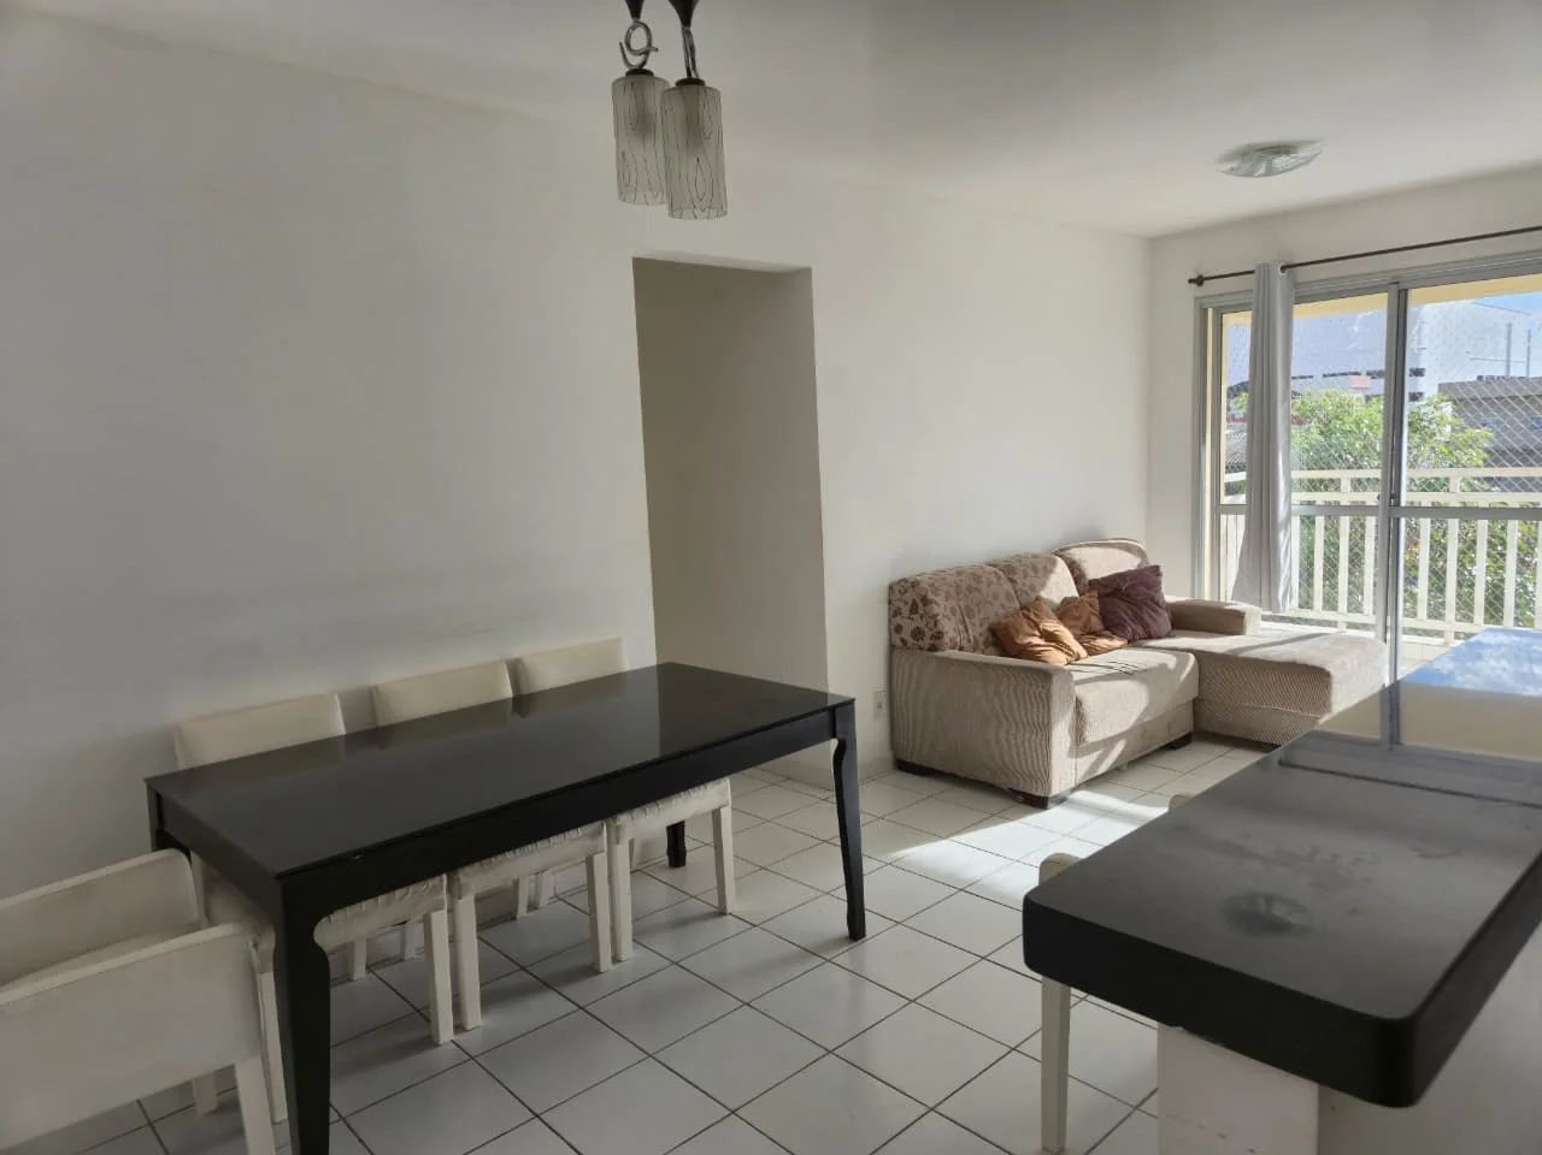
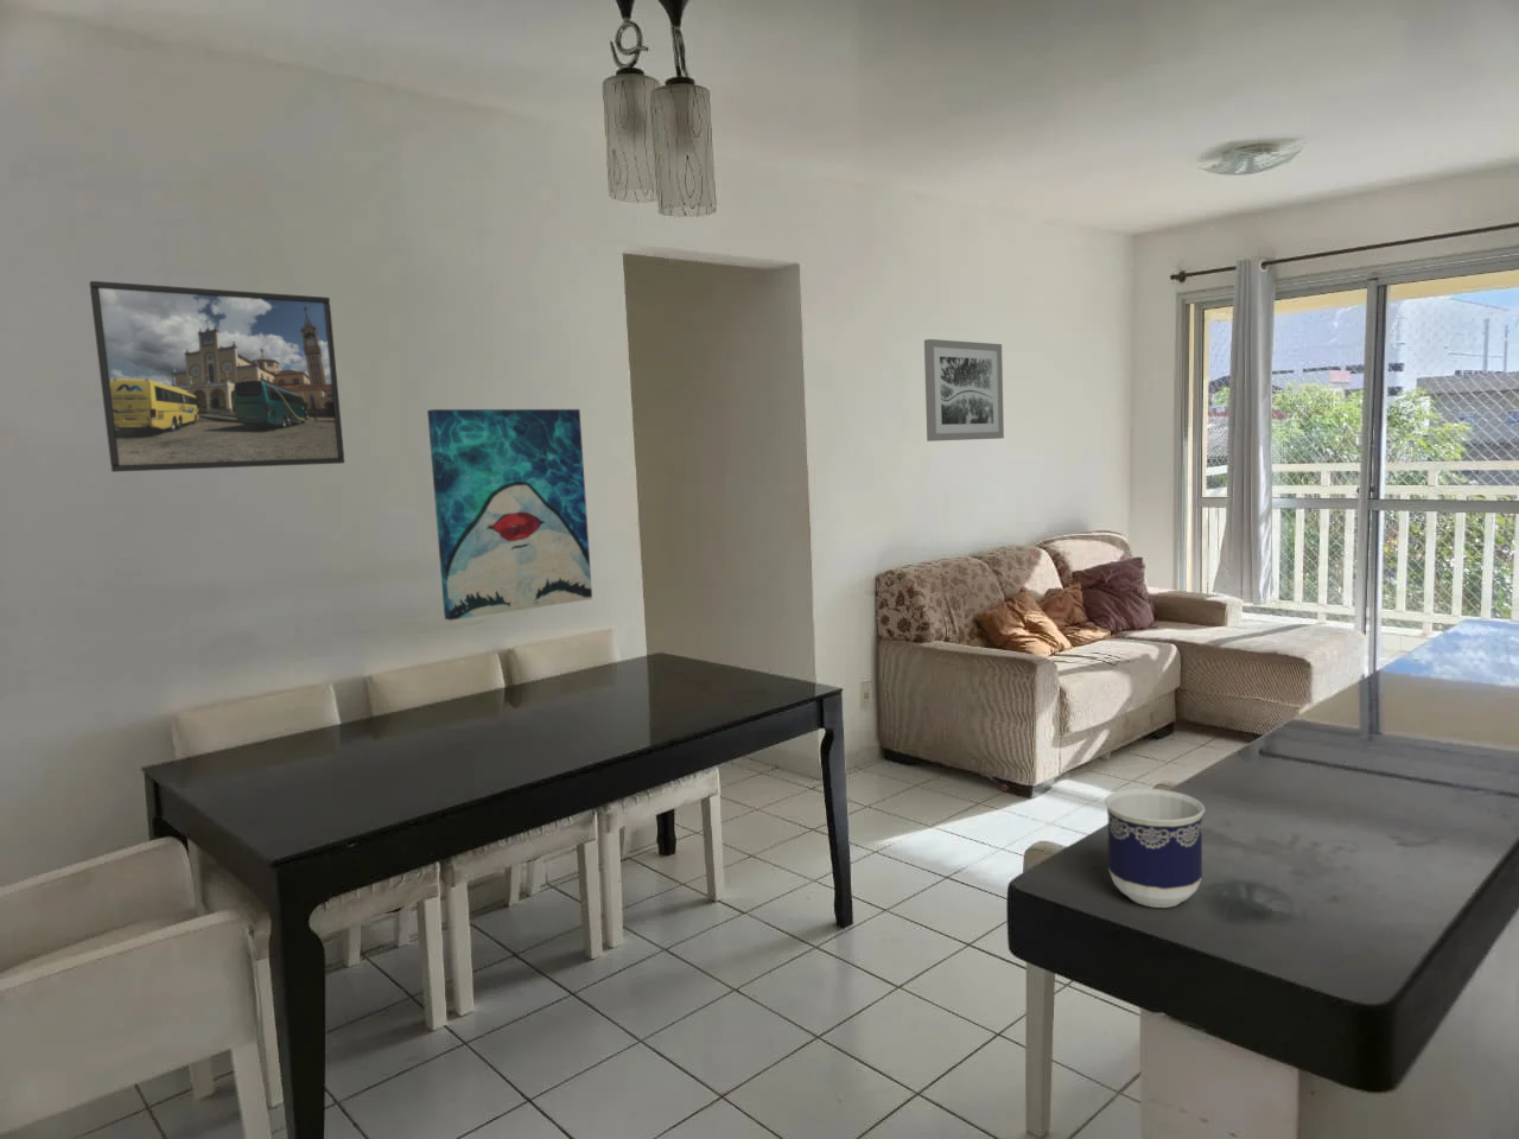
+ cup (1159, 845)
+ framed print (227, 378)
+ wall art (514, 510)
+ wall art (965, 390)
